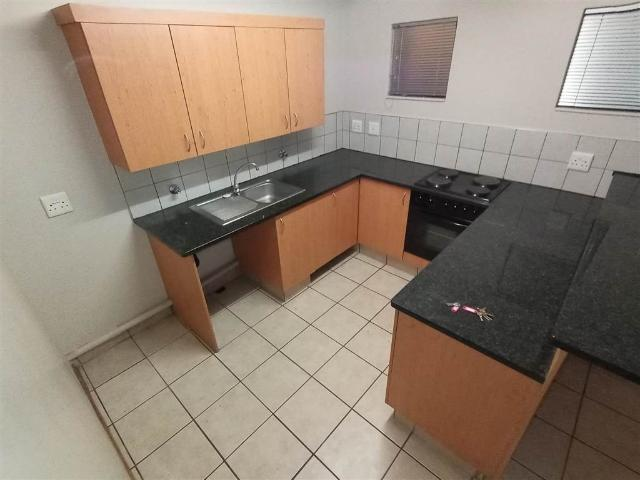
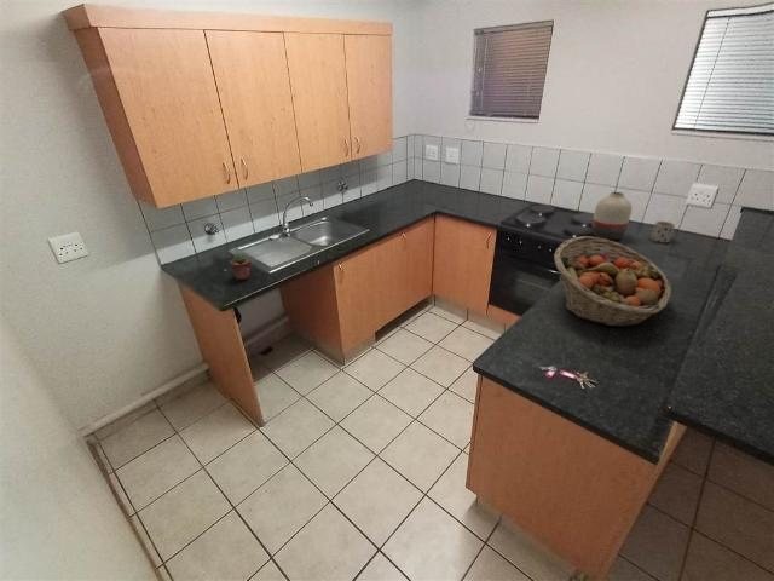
+ fruit basket (608, 278)
+ potted succulent (241, 265)
+ vase (611, 214)
+ mug (663, 230)
